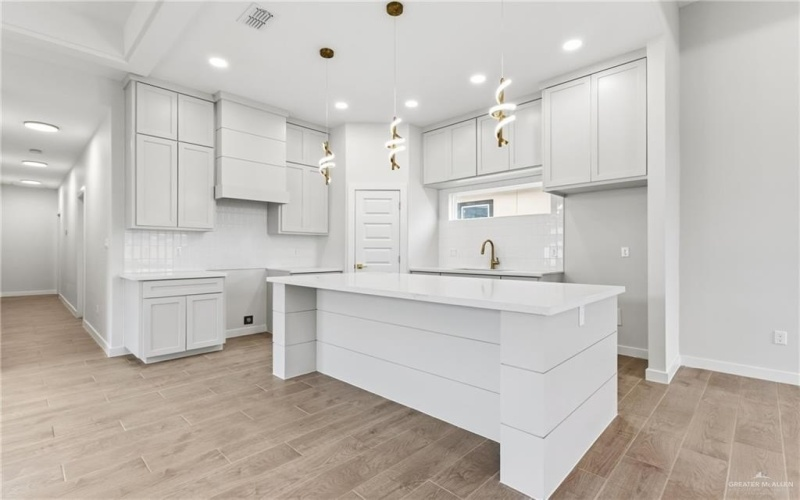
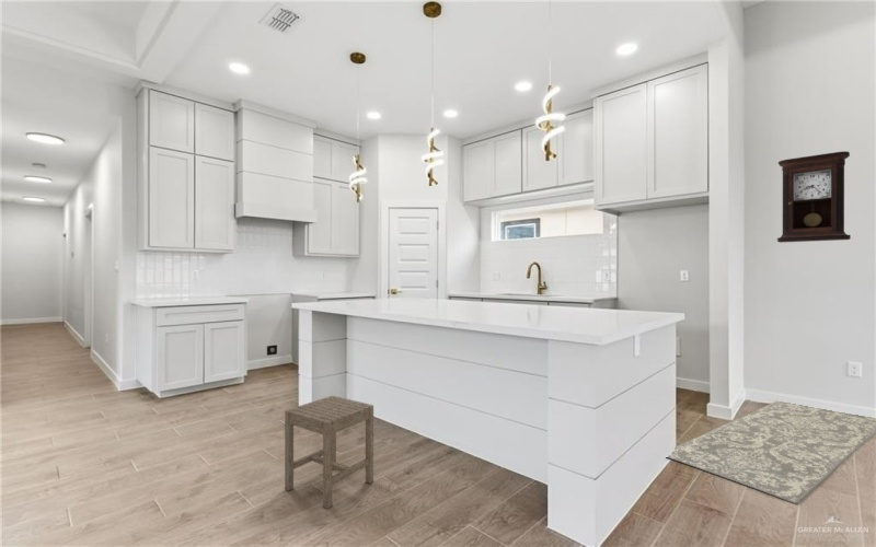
+ rug (791, 432)
+ pendulum clock (811, 199)
+ stool (330, 445)
